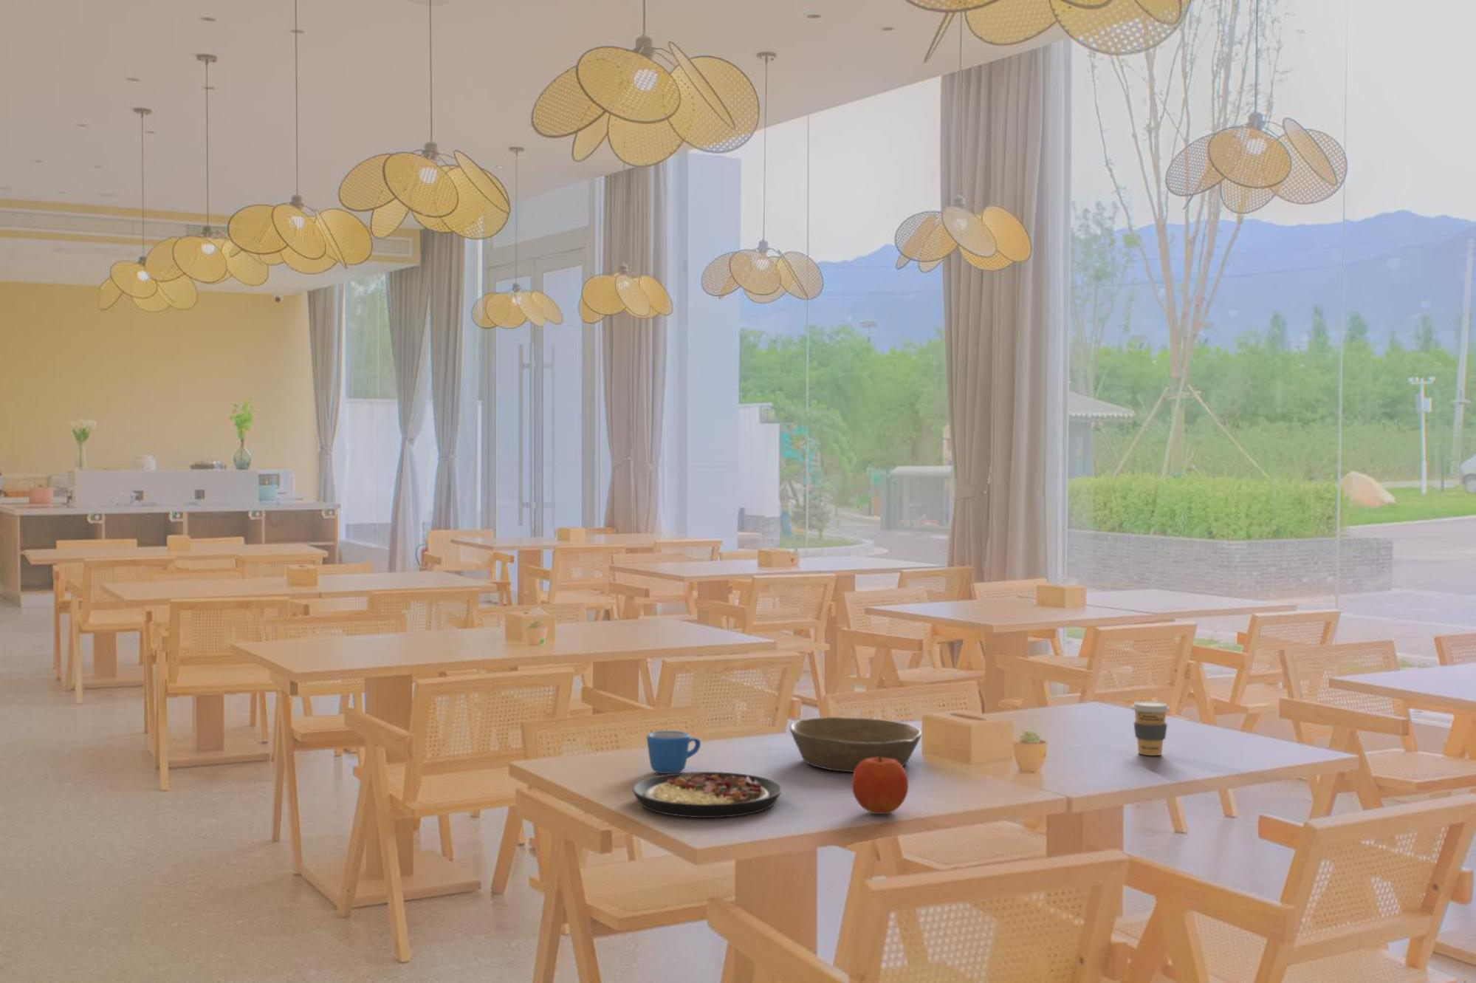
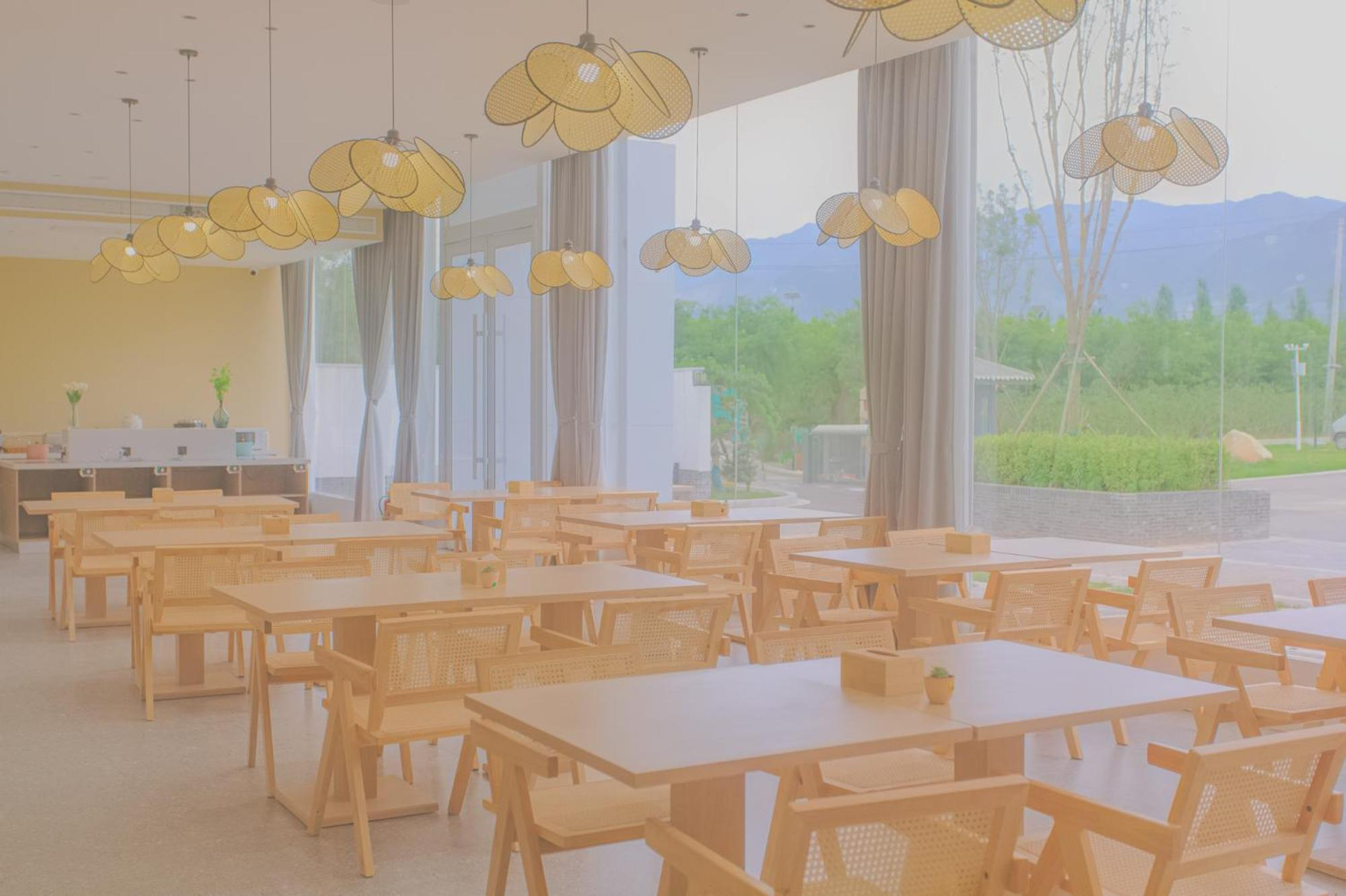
- plate (706, 790)
- bowl (855, 744)
- mug (674, 752)
- coffee cup (1149, 728)
- fruit (879, 784)
